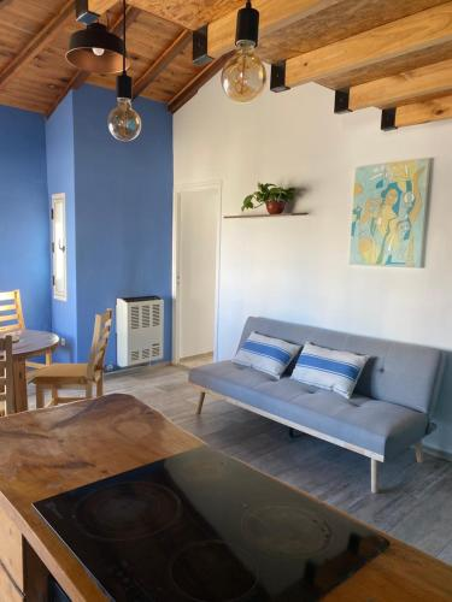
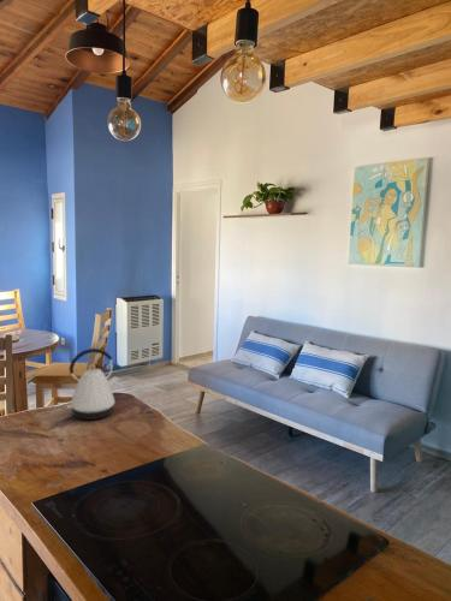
+ kettle (94, 381)
